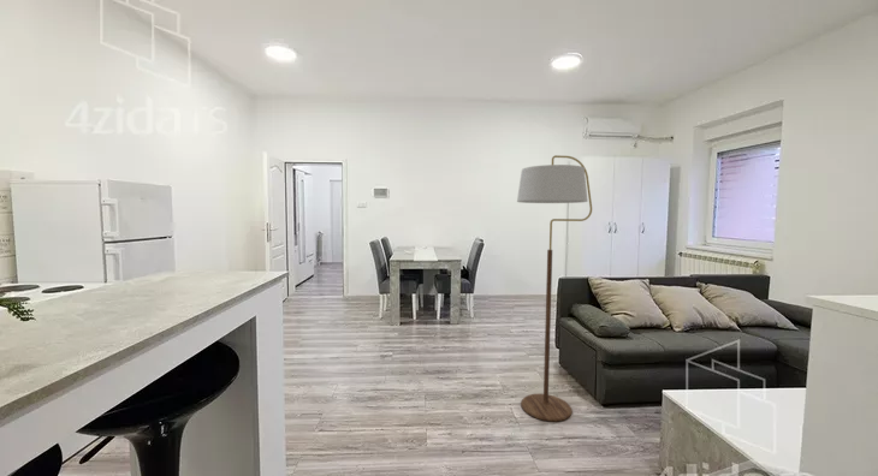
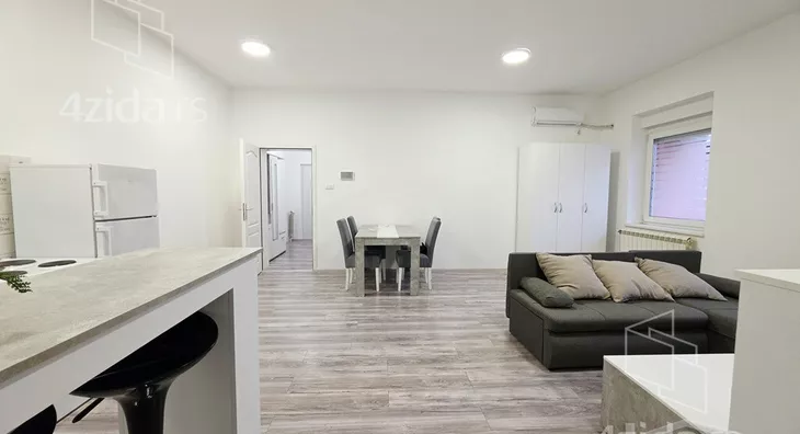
- floor lamp (551, 284)
